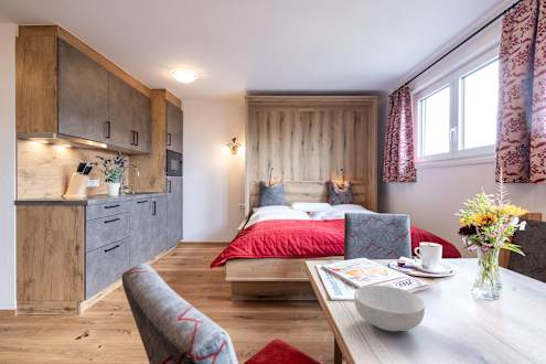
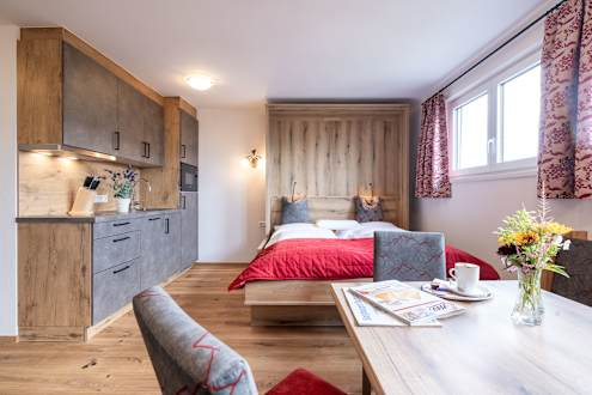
- cereal bowl (387, 310)
